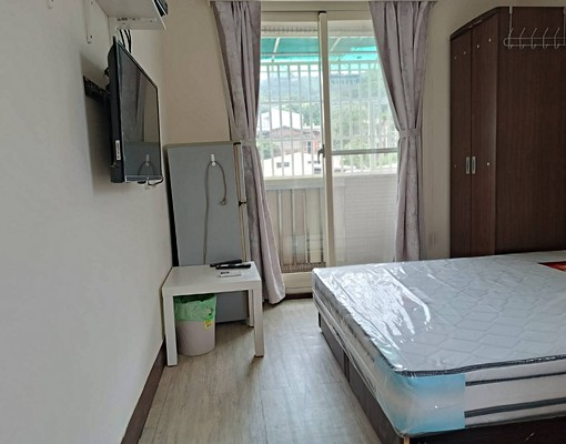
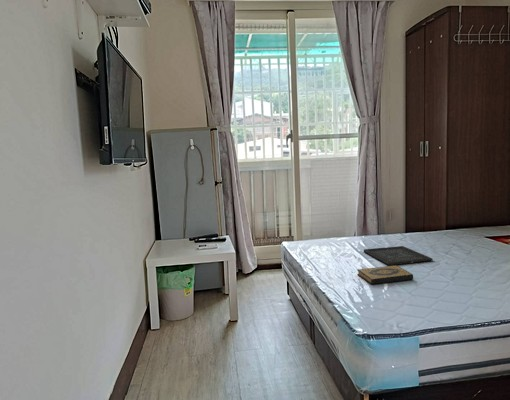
+ tray (396, 254)
+ hardback book (384, 274)
